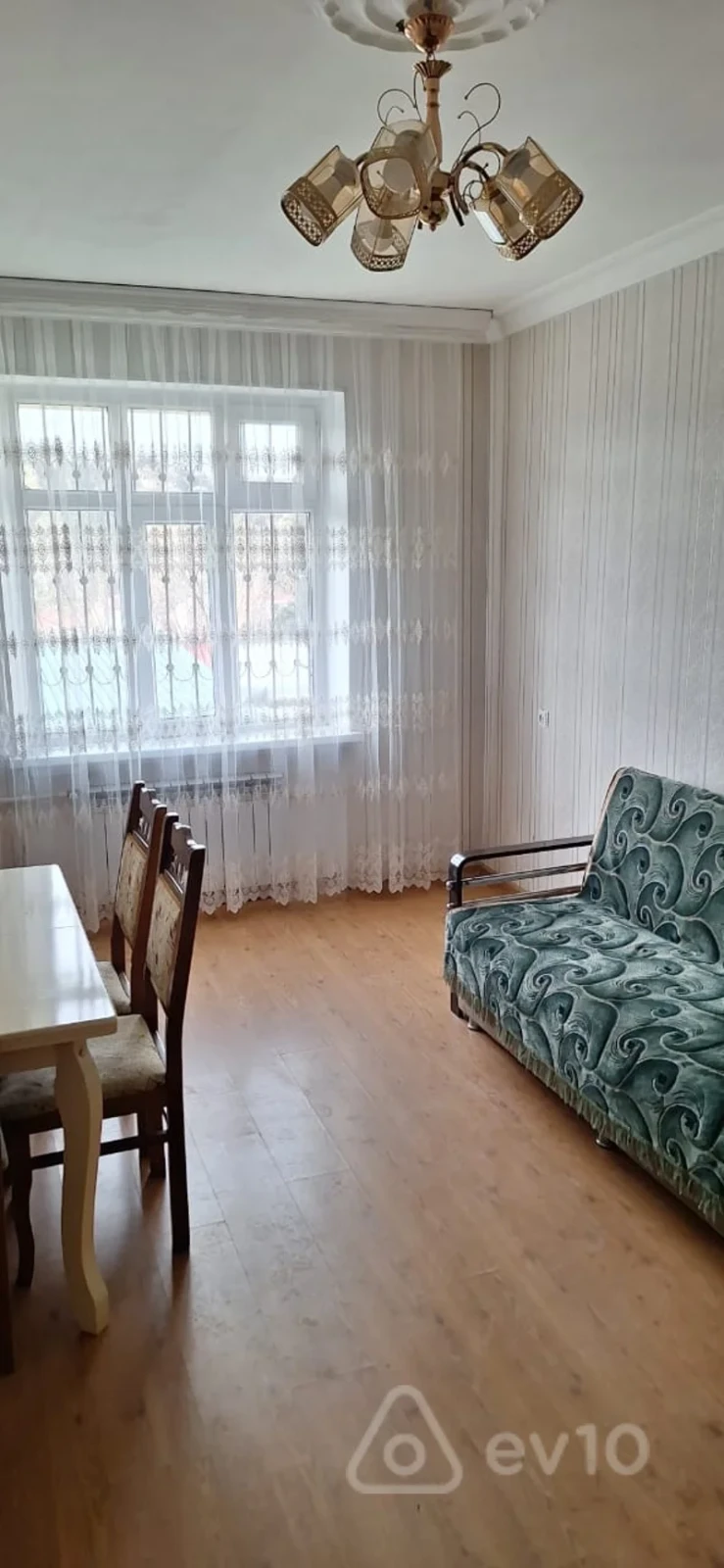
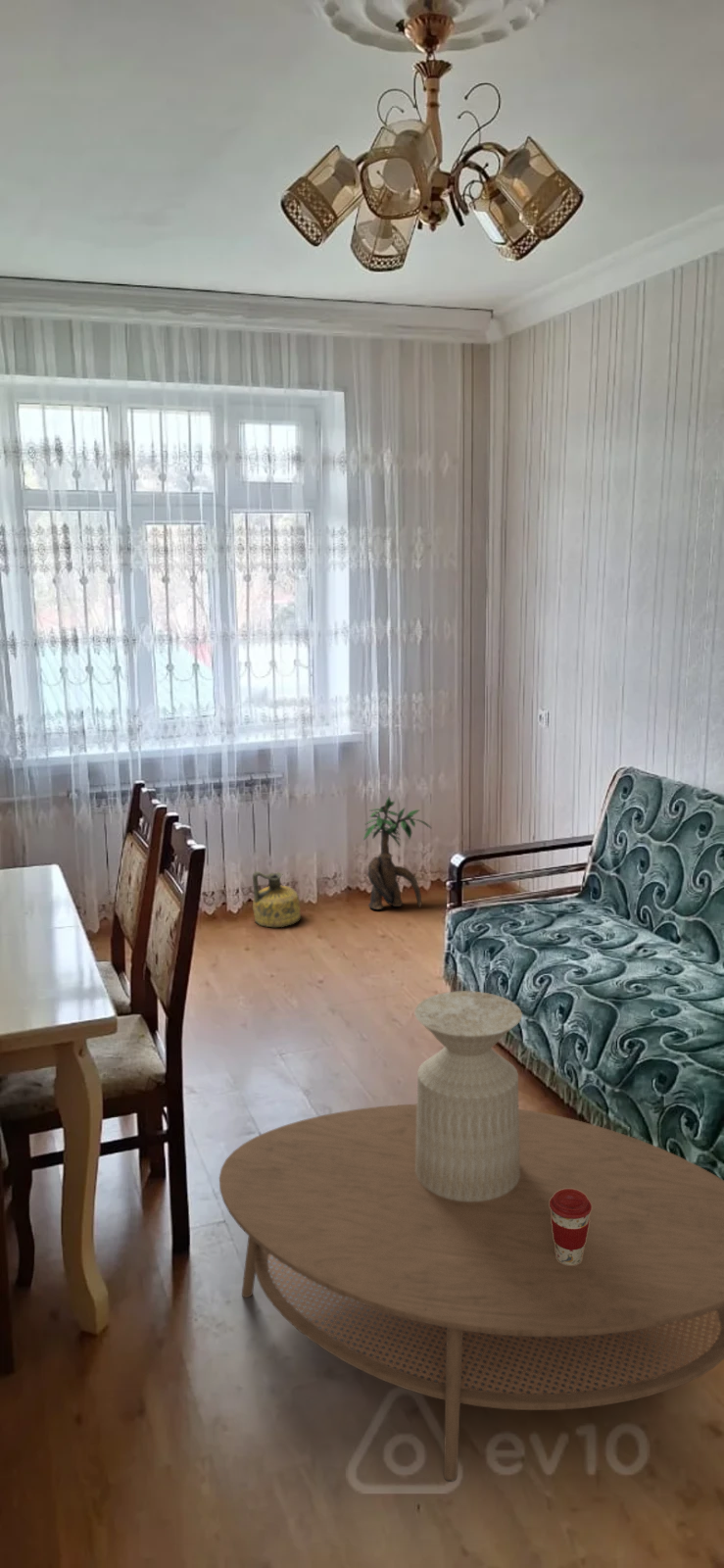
+ ceramic jug (276, 894)
+ coffee table (482, 1269)
+ coffee cup (569, 1227)
+ side table (467, 1092)
+ decorative plant (391, 855)
